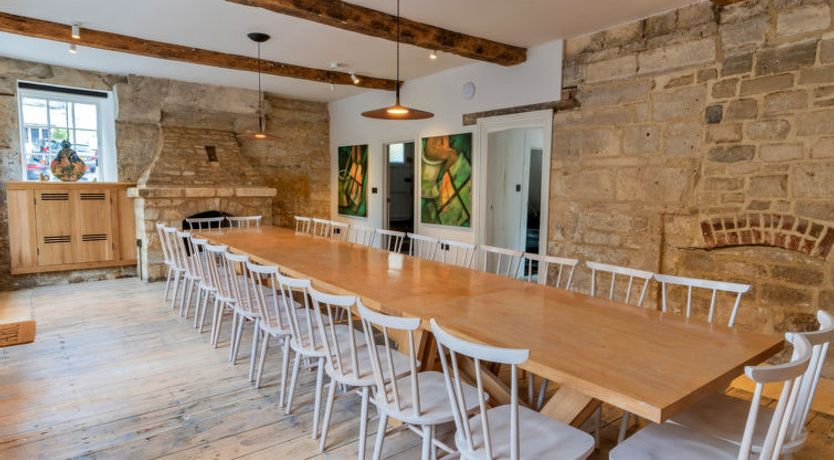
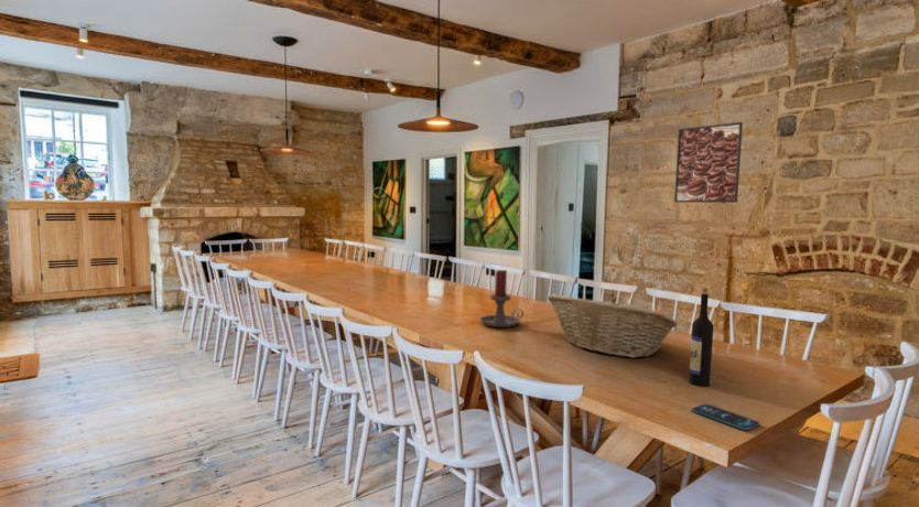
+ smartphone (724, 416)
+ fruit basket (608, 320)
+ candle holder (505, 295)
+ wine bottle (702, 335)
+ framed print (706, 164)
